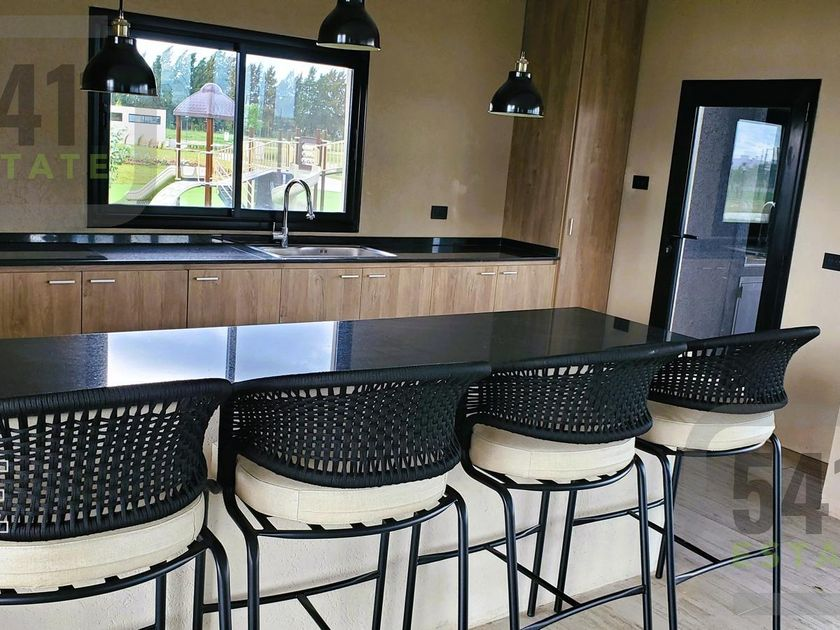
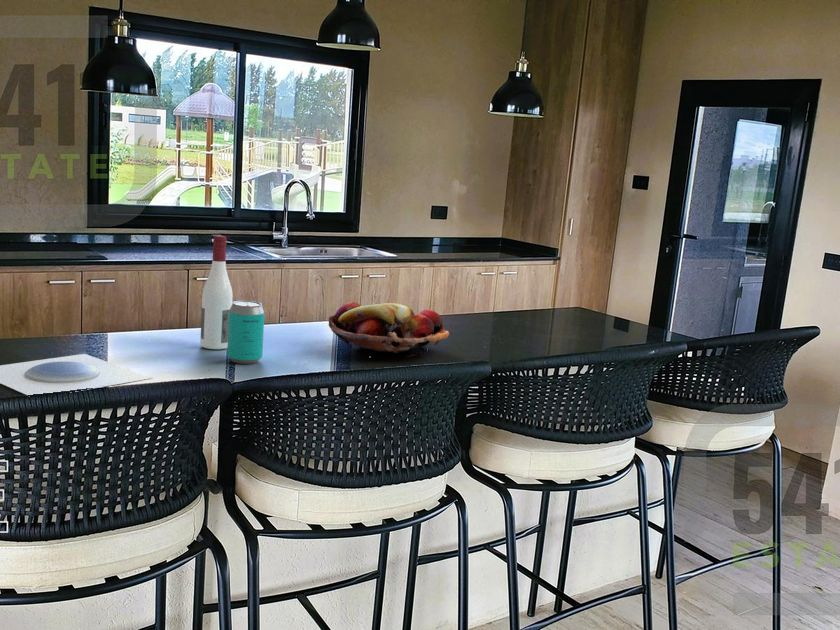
+ beverage can (245, 332)
+ plate (62, 369)
+ alcohol (217, 291)
+ fruit basket (389, 326)
